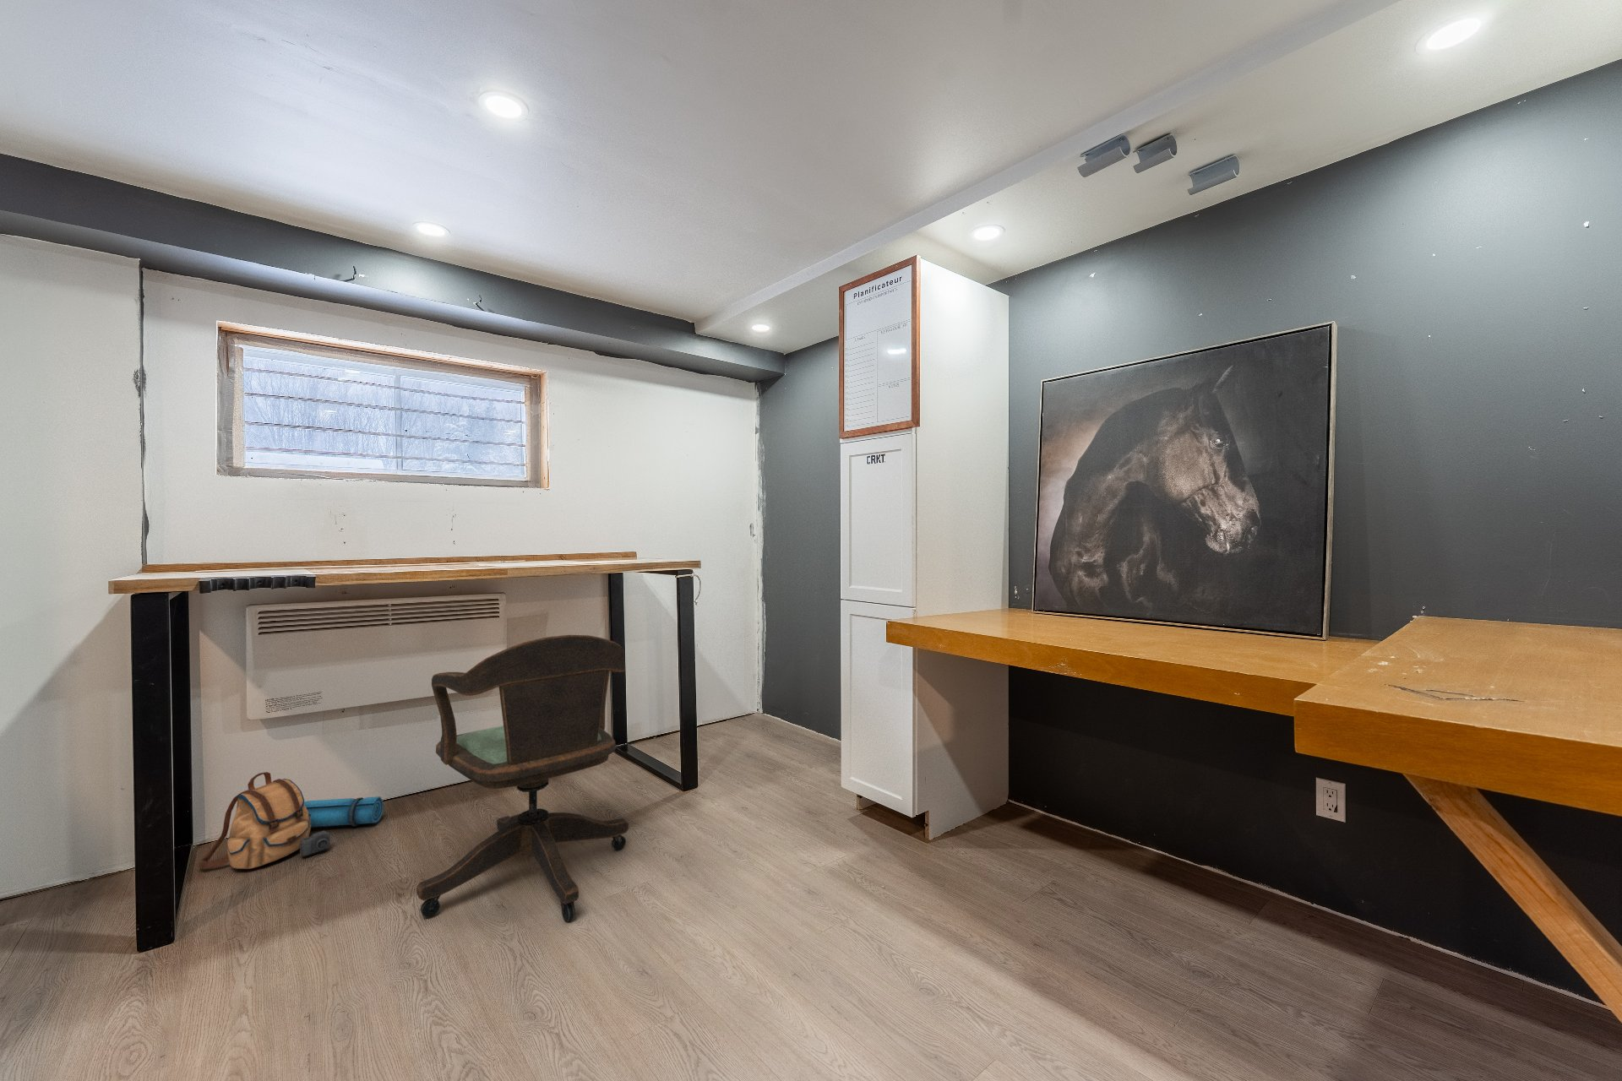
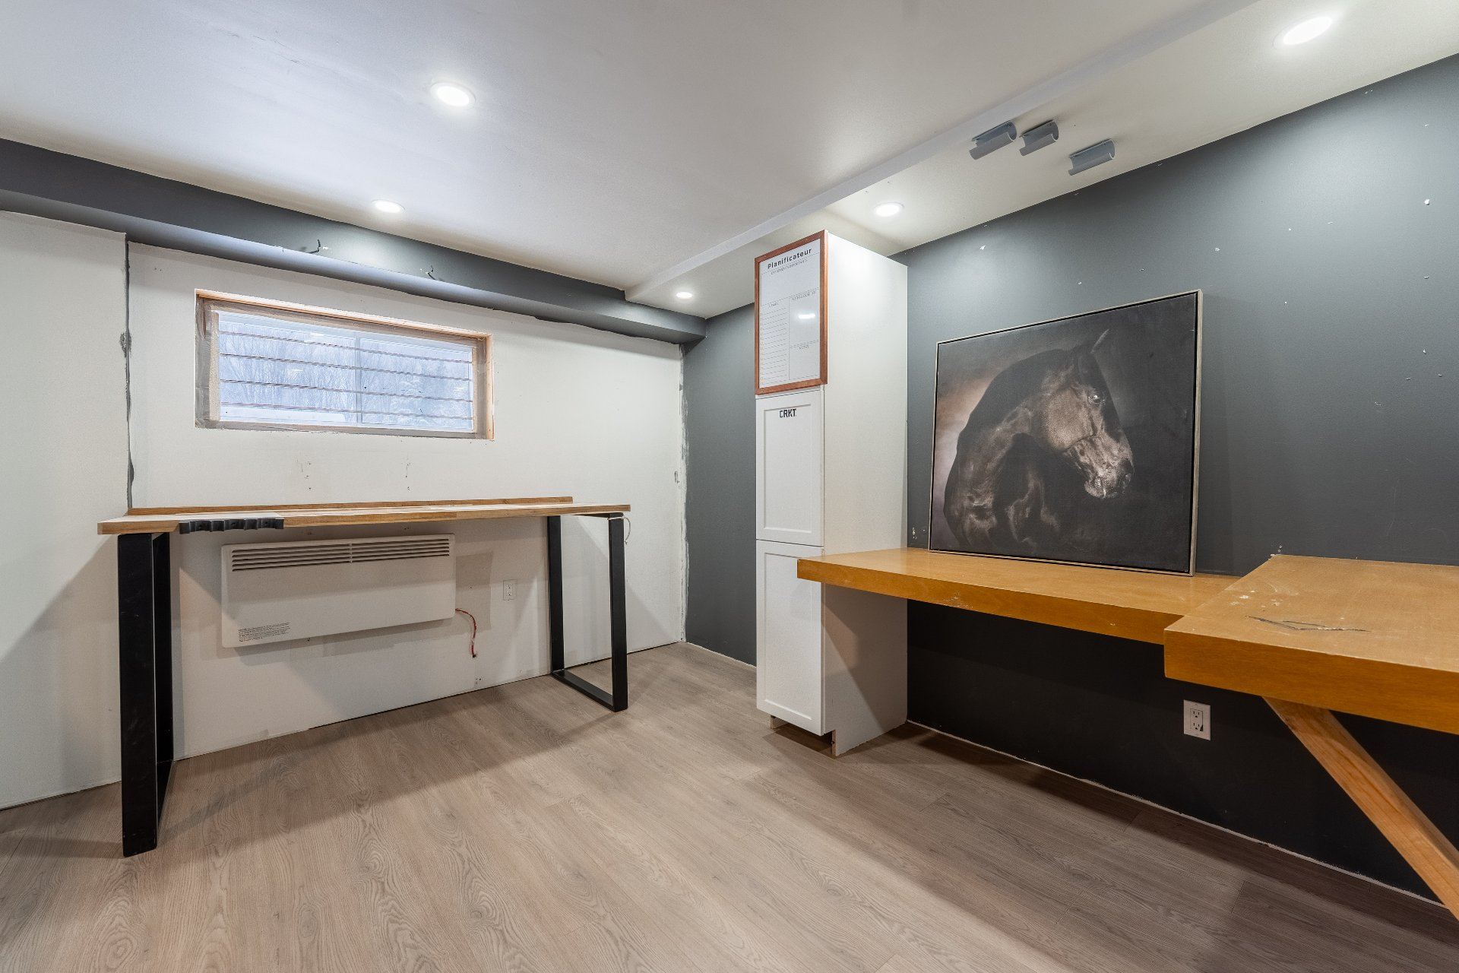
- office chair (532, 753)
- backpack (297, 801)
